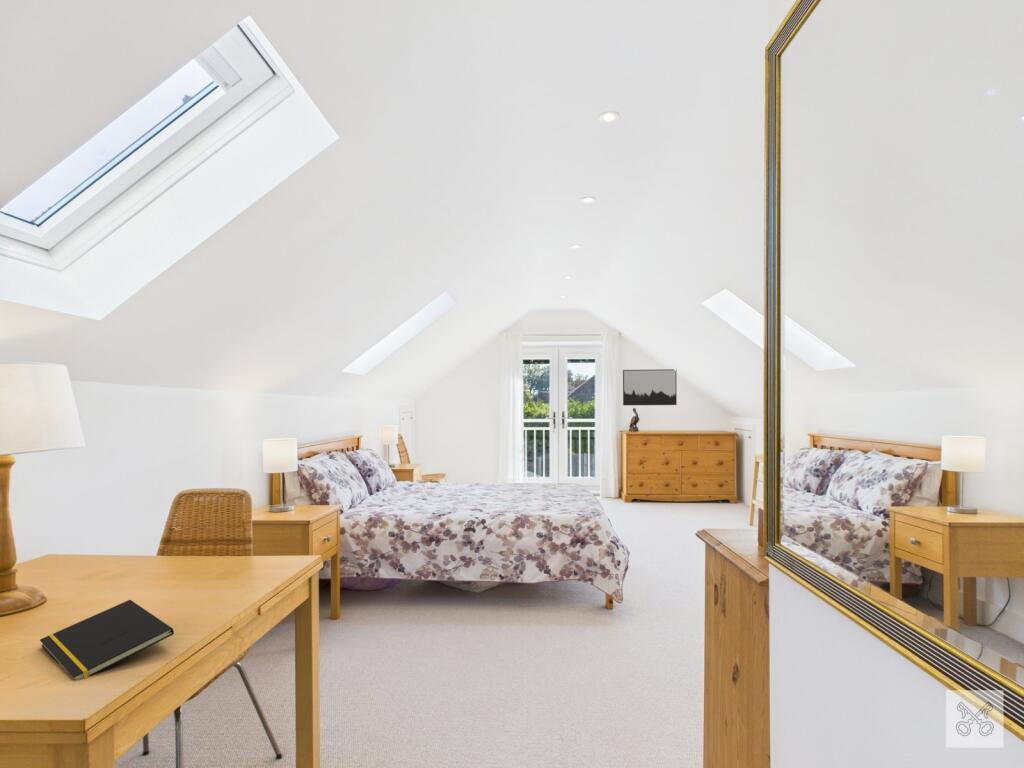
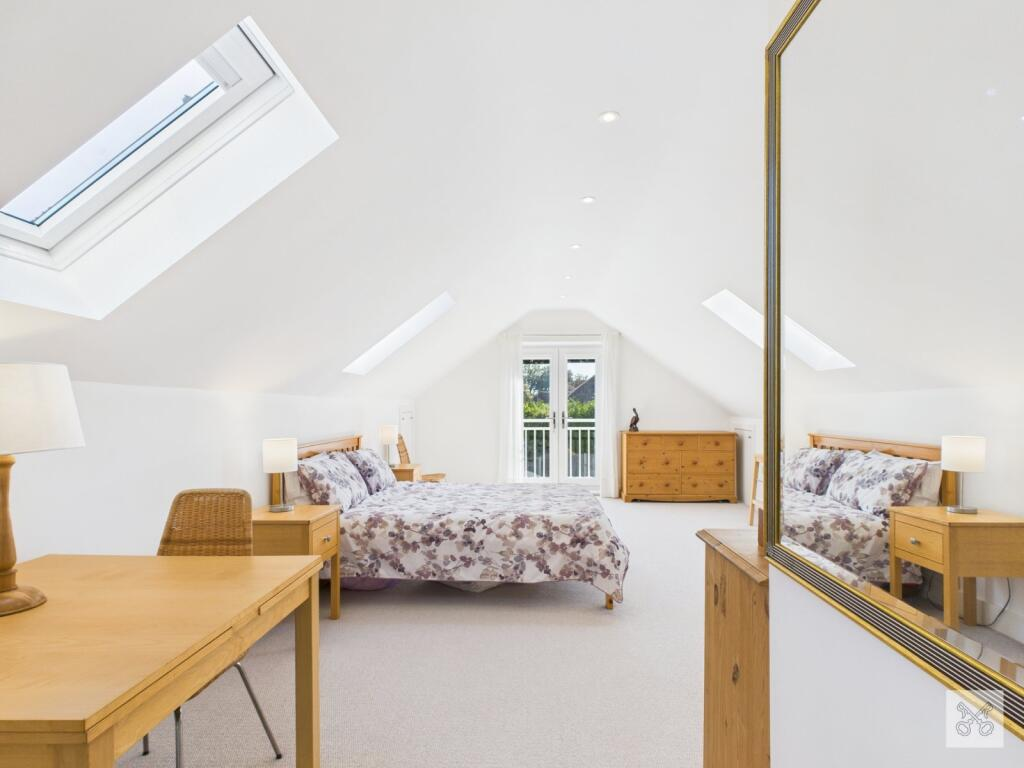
- wall art (649, 387)
- notepad (106, 636)
